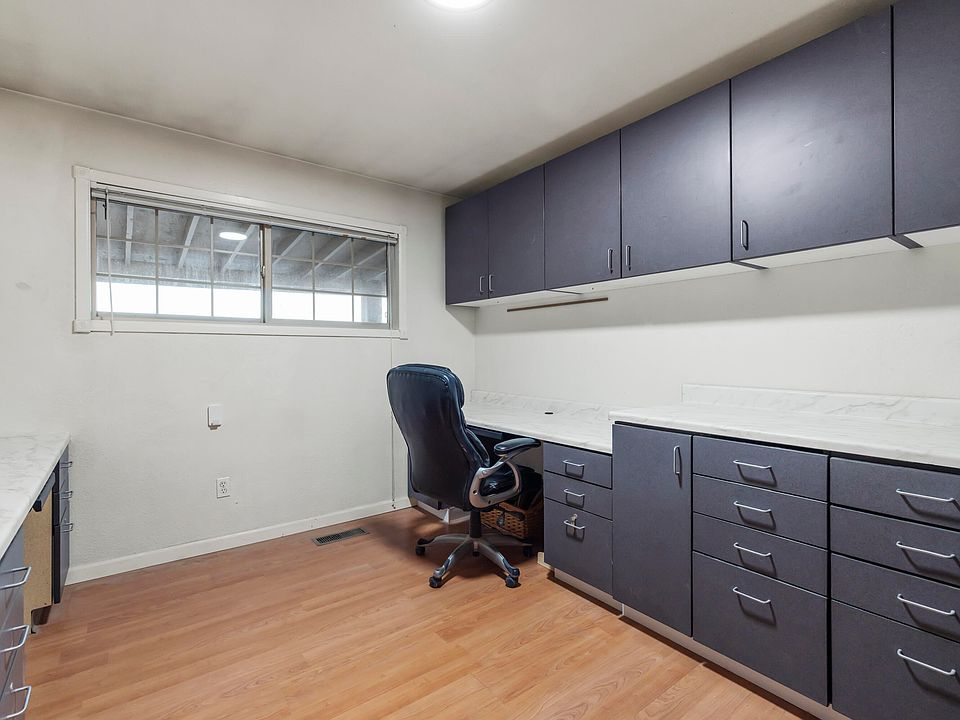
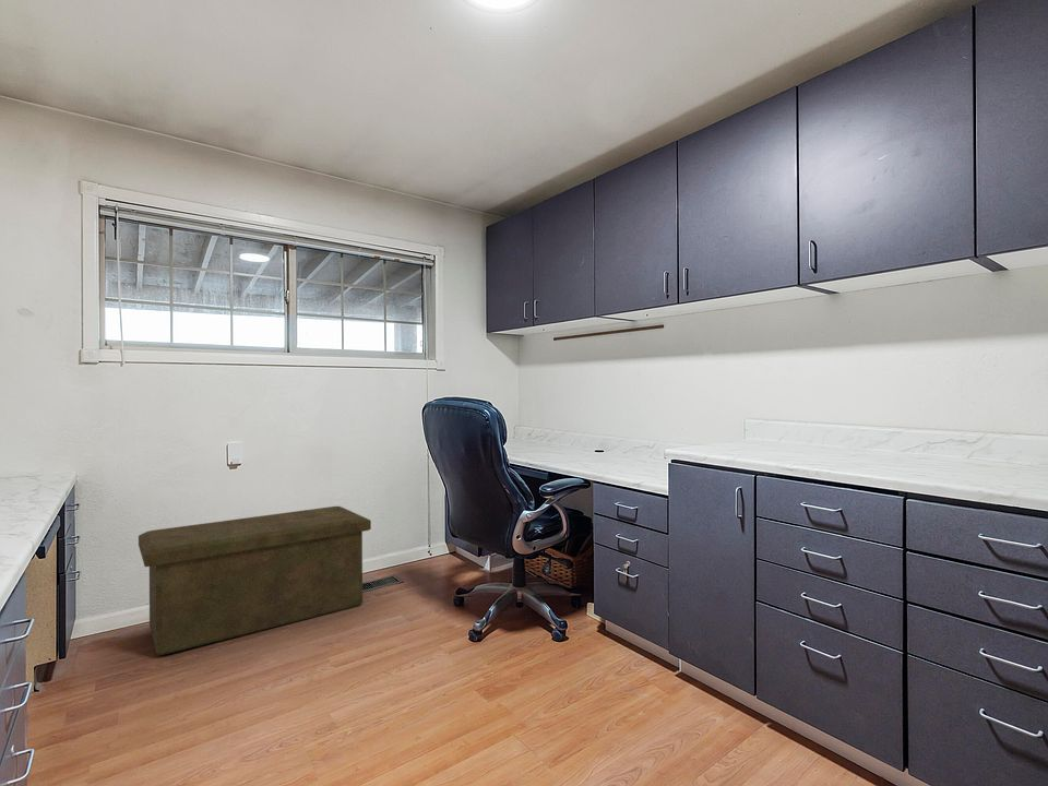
+ storage bench (261, 569)
